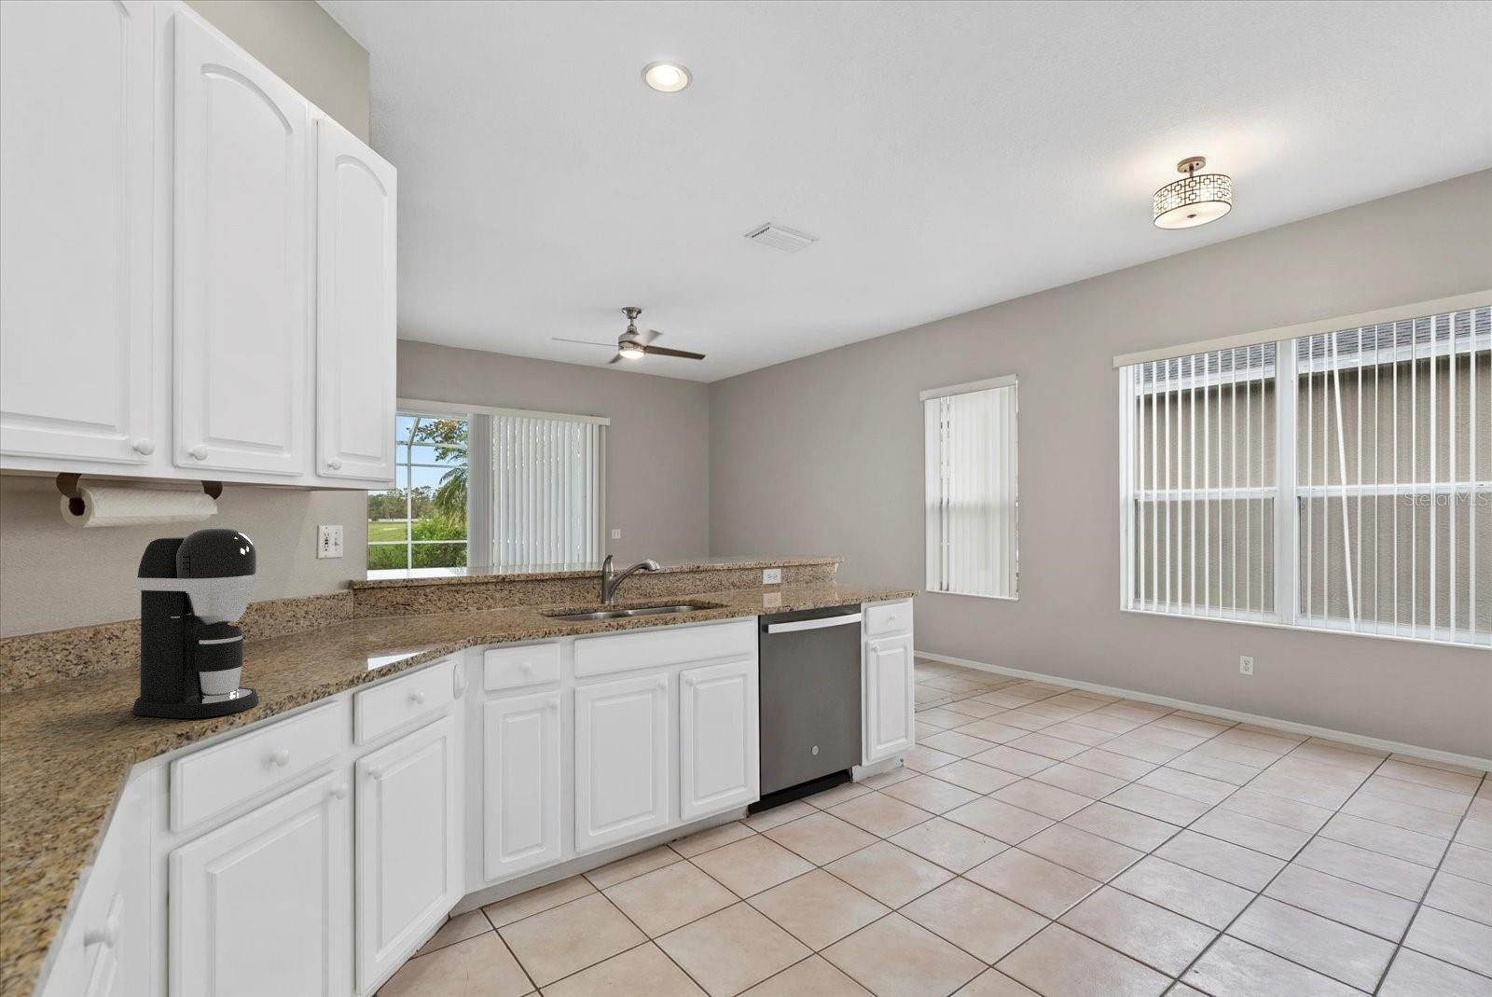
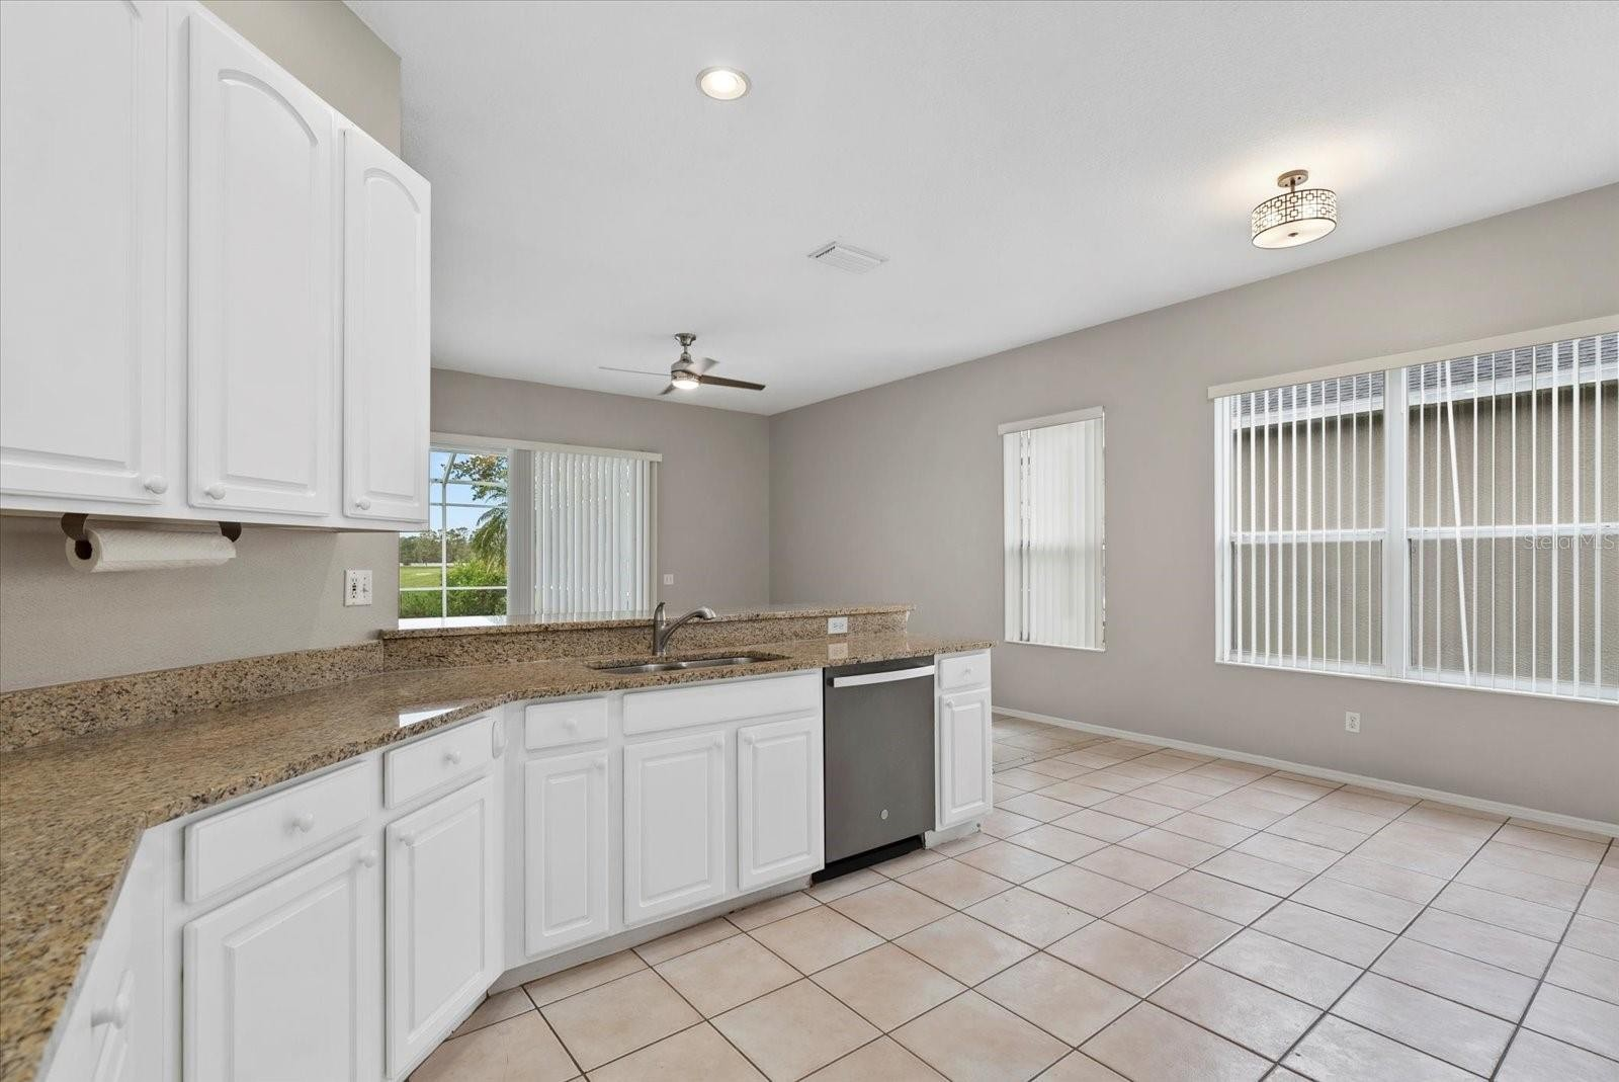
- coffee maker (198, 616)
